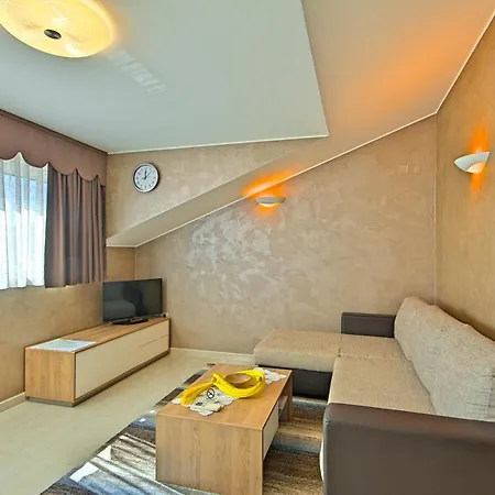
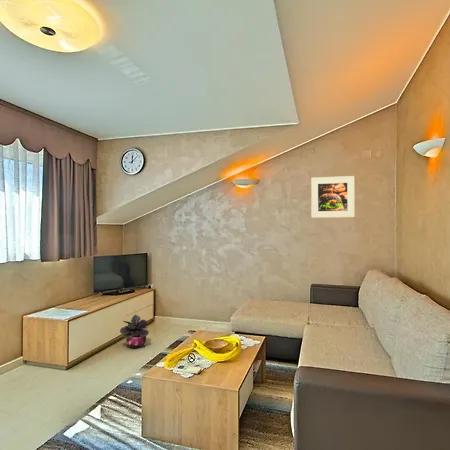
+ potted plant (135, 331)
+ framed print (332, 197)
